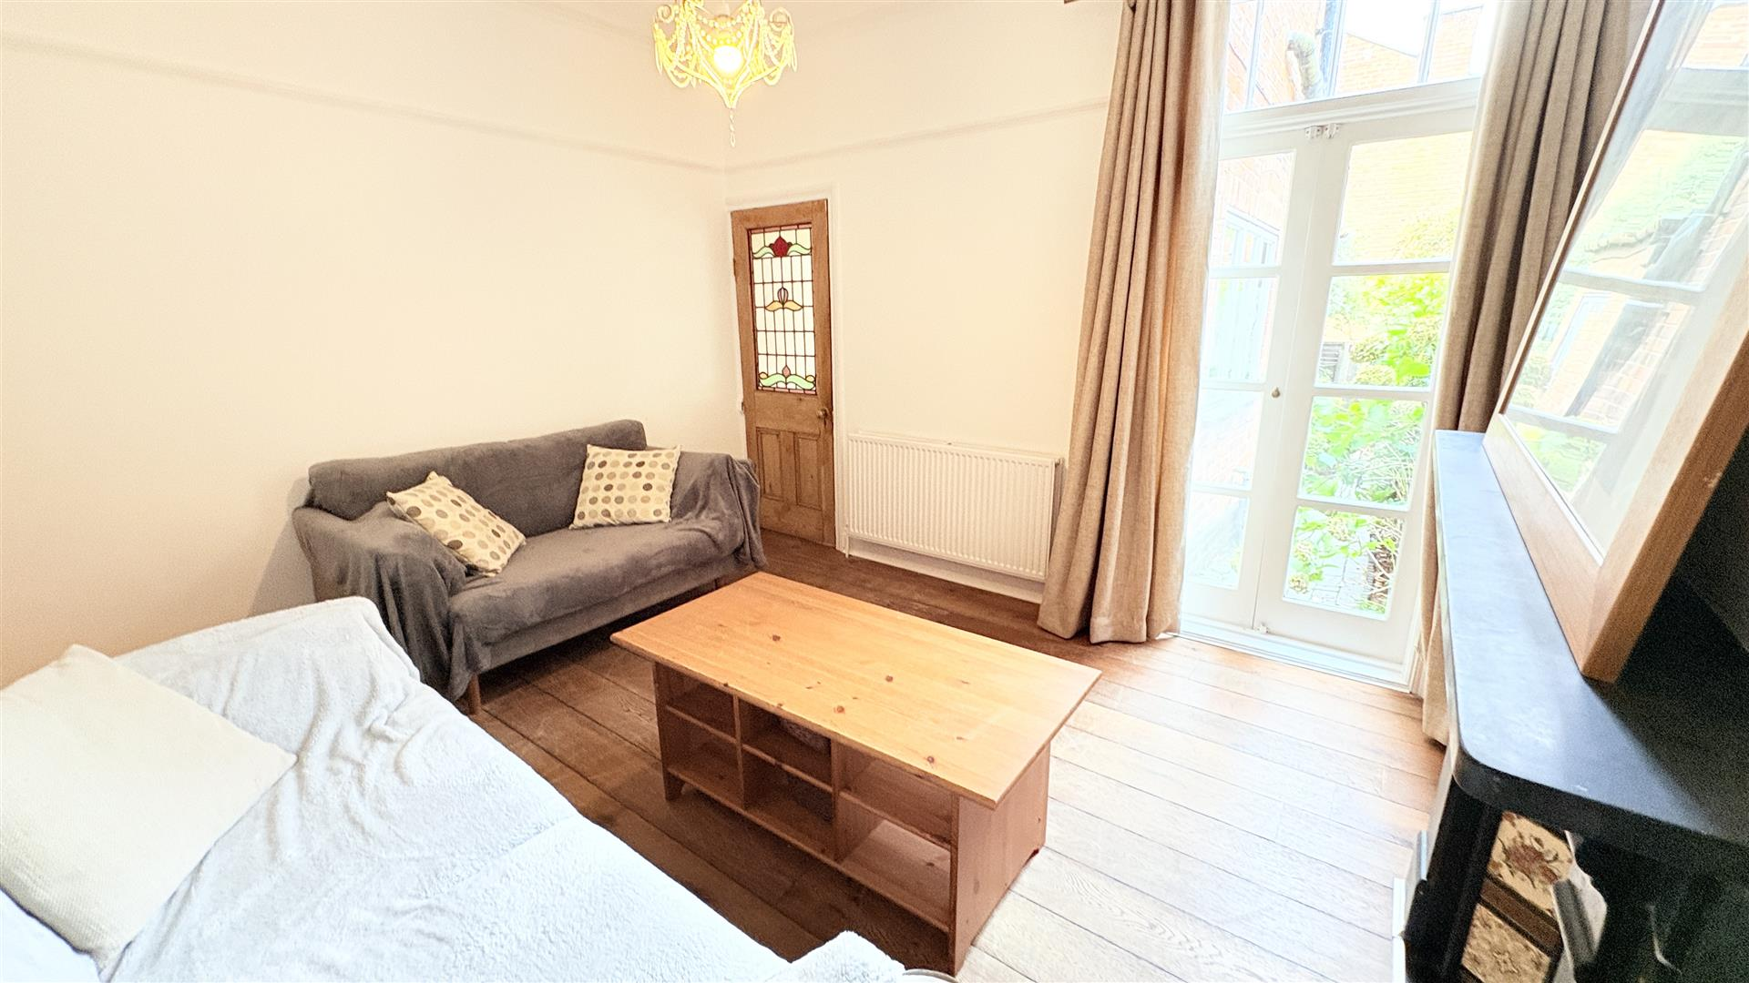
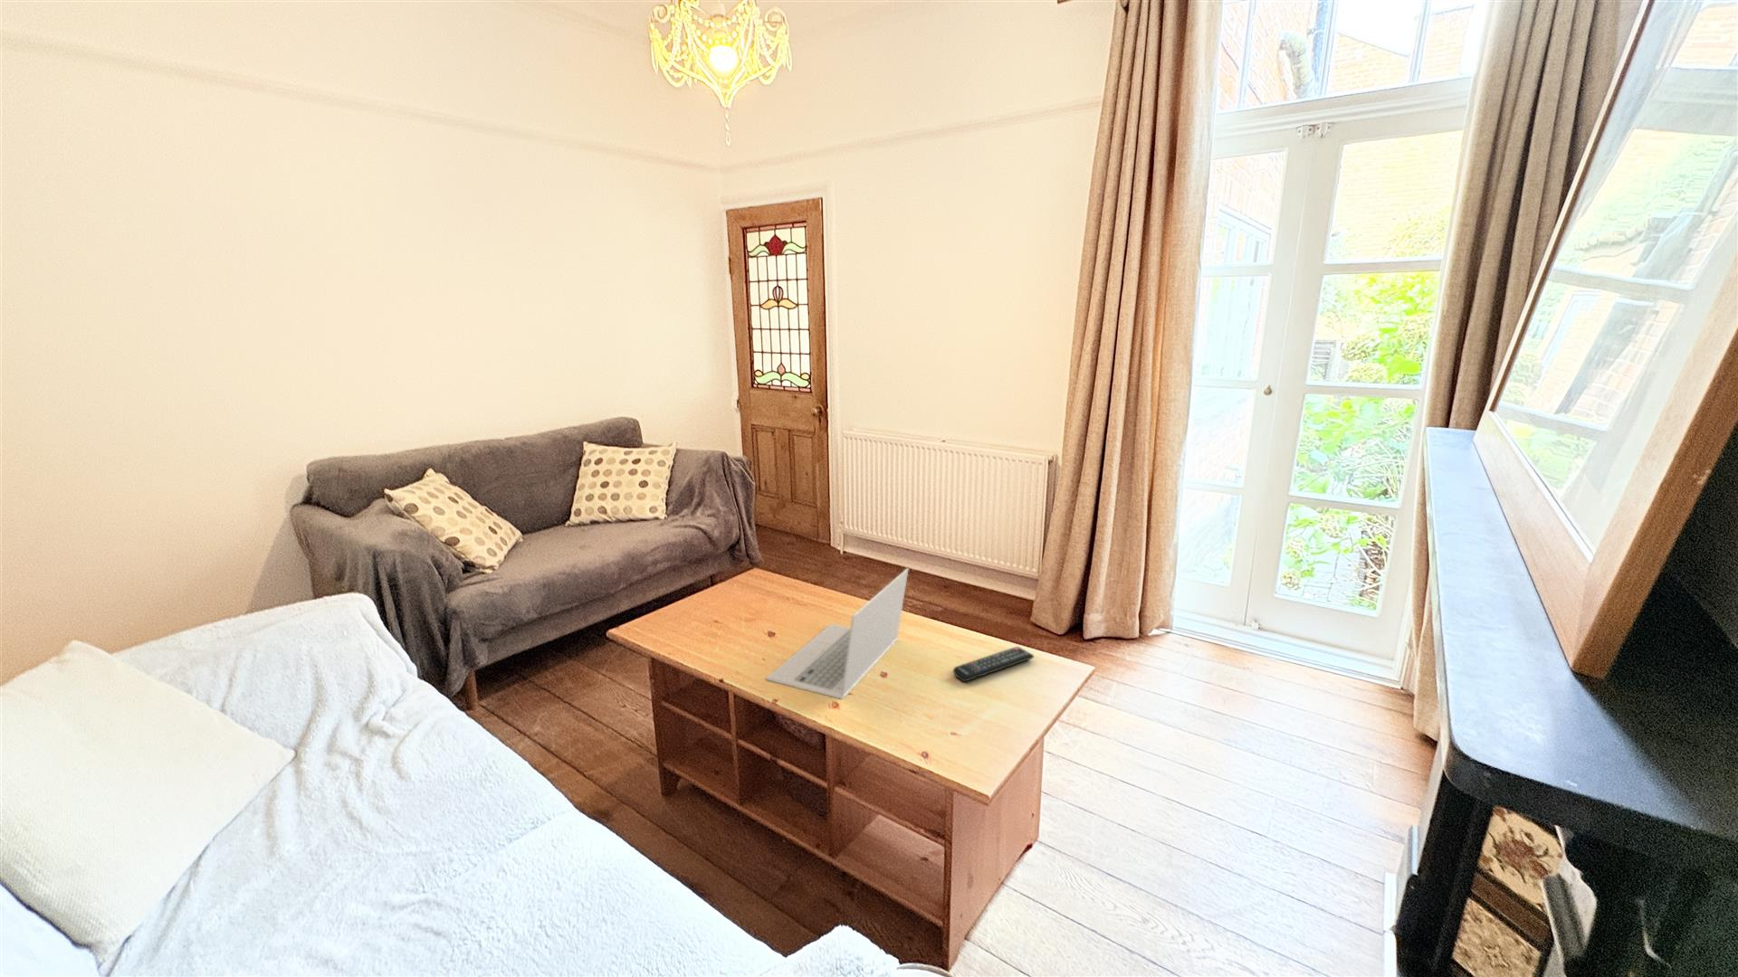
+ laptop (838, 625)
+ remote control (994, 663)
